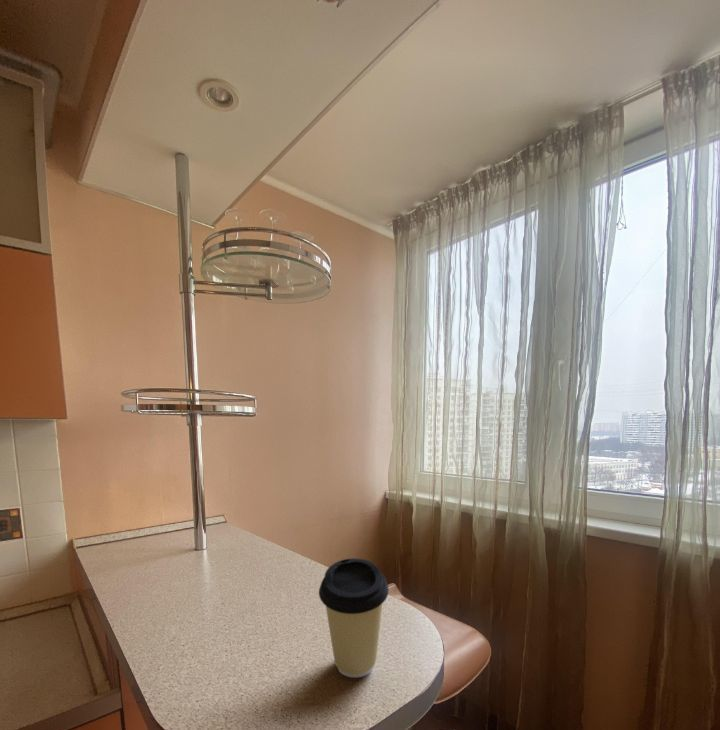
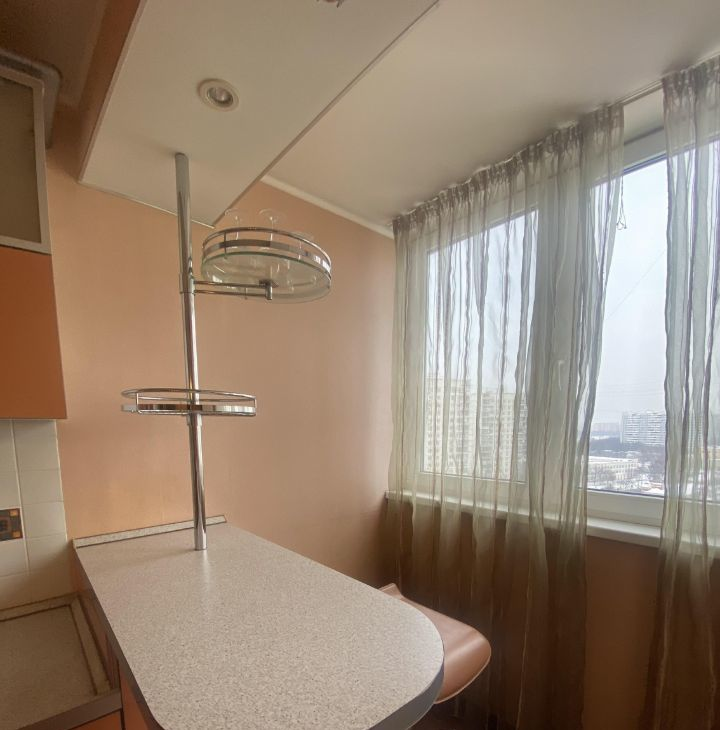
- coffee cup (354, 619)
